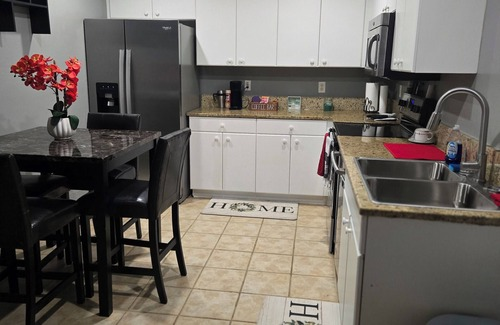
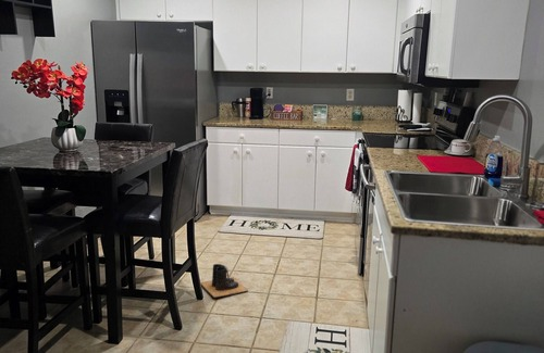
+ boots (223, 277)
